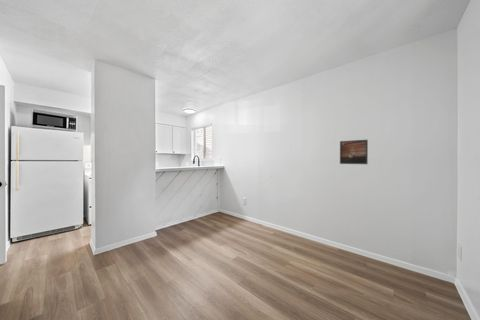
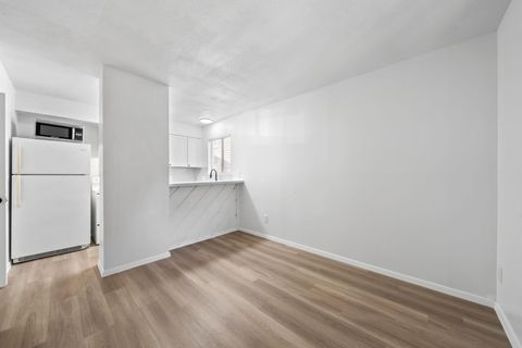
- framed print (353, 152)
